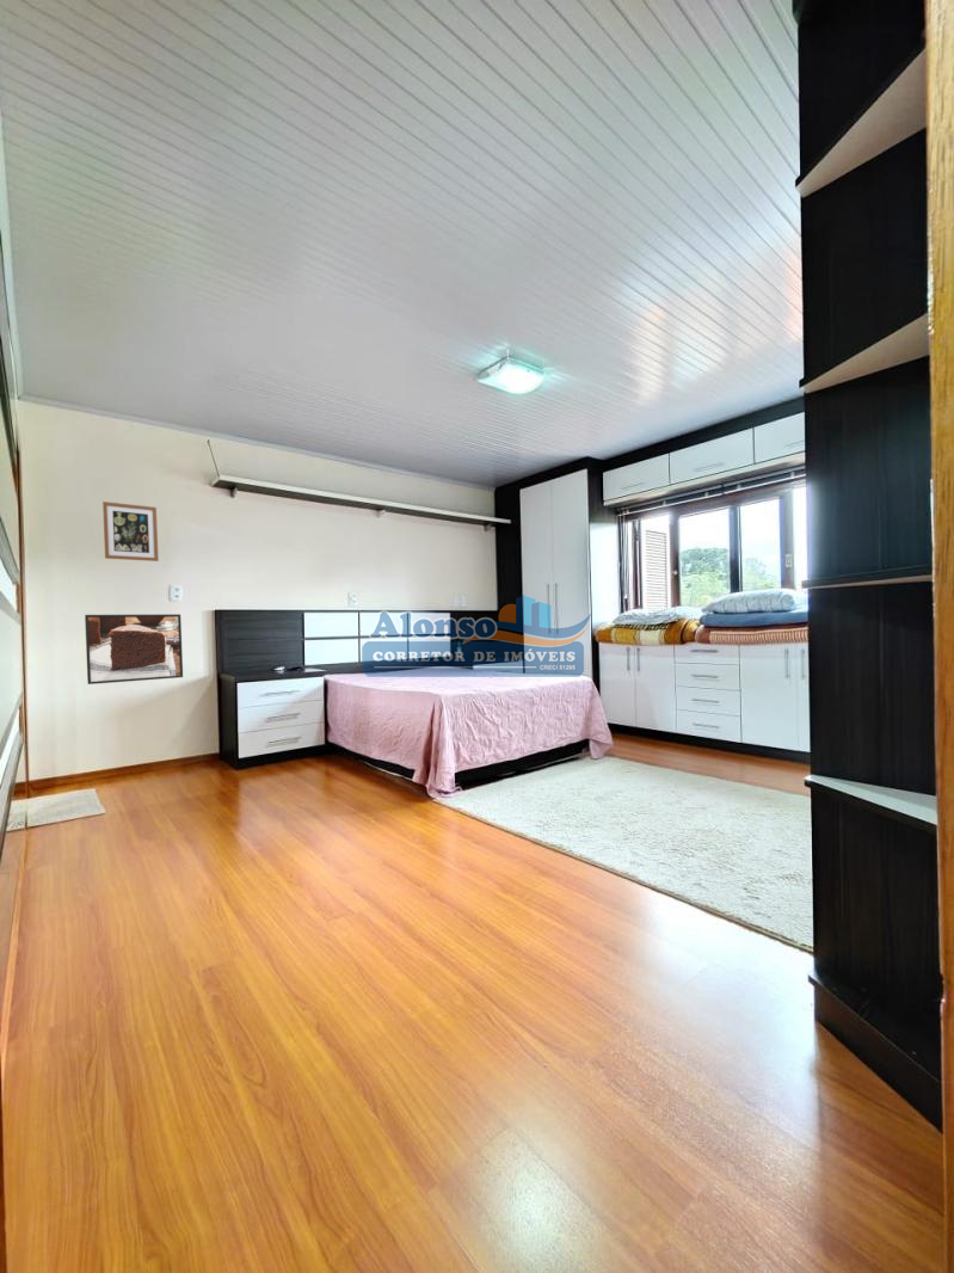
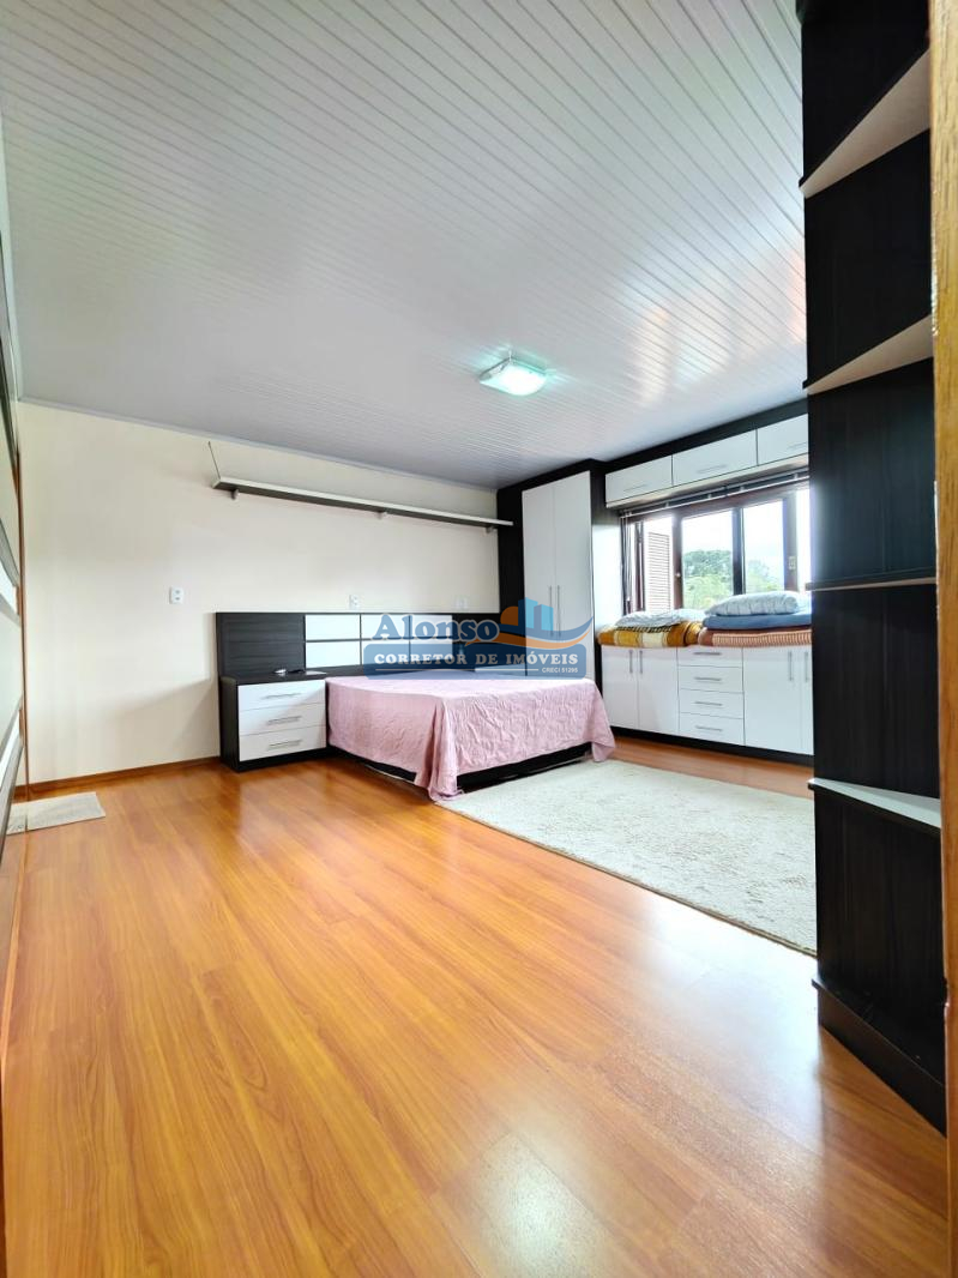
- wall art (131, 531)
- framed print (136, 647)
